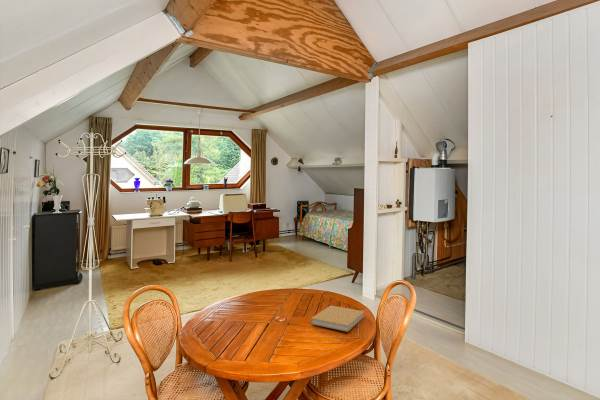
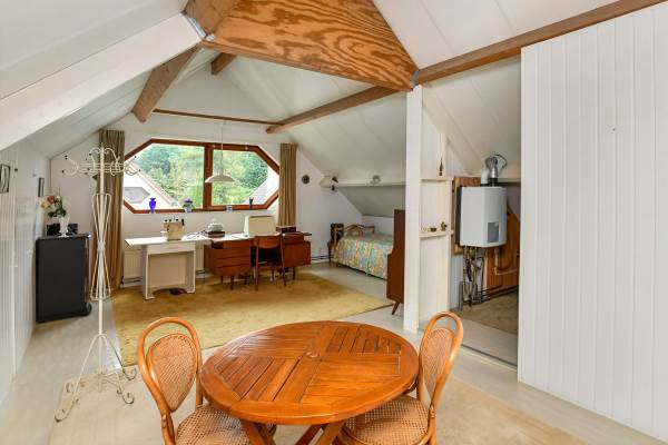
- book (338, 317)
